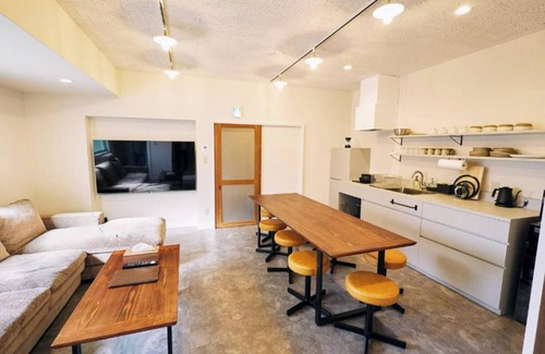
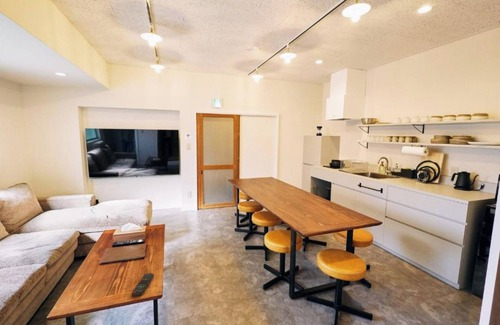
+ remote control (143, 283)
